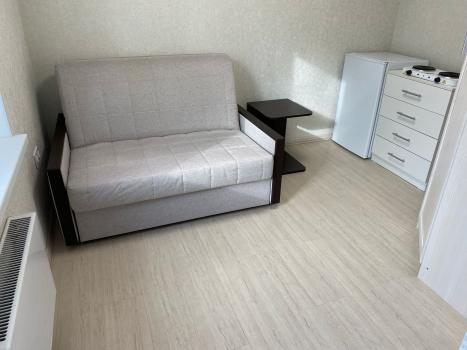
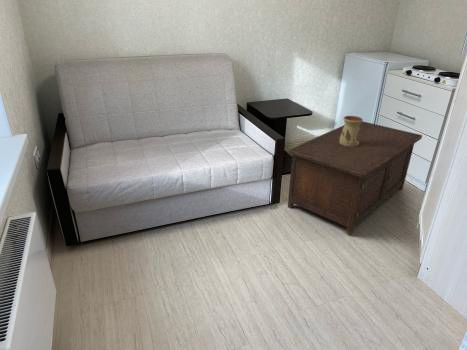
+ cabinet (354, 171)
+ oil burner (351, 130)
